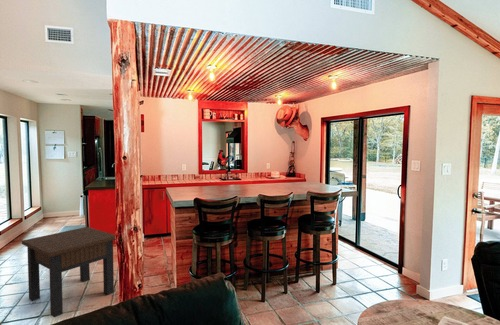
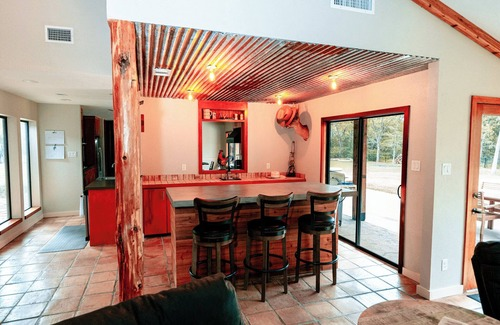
- side table (71, 266)
